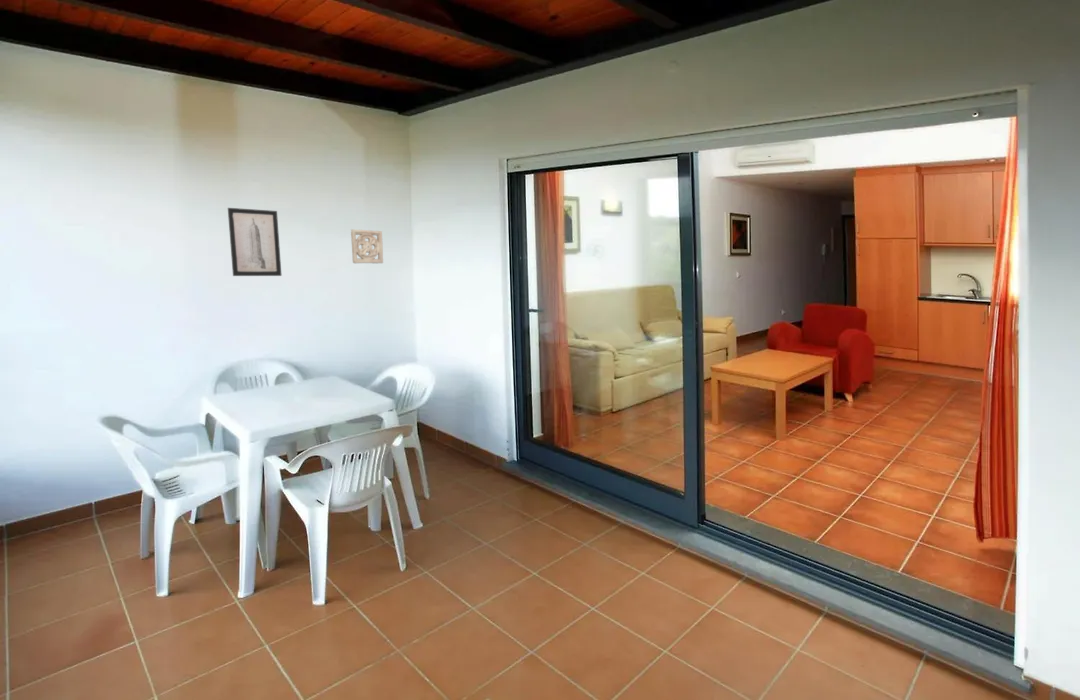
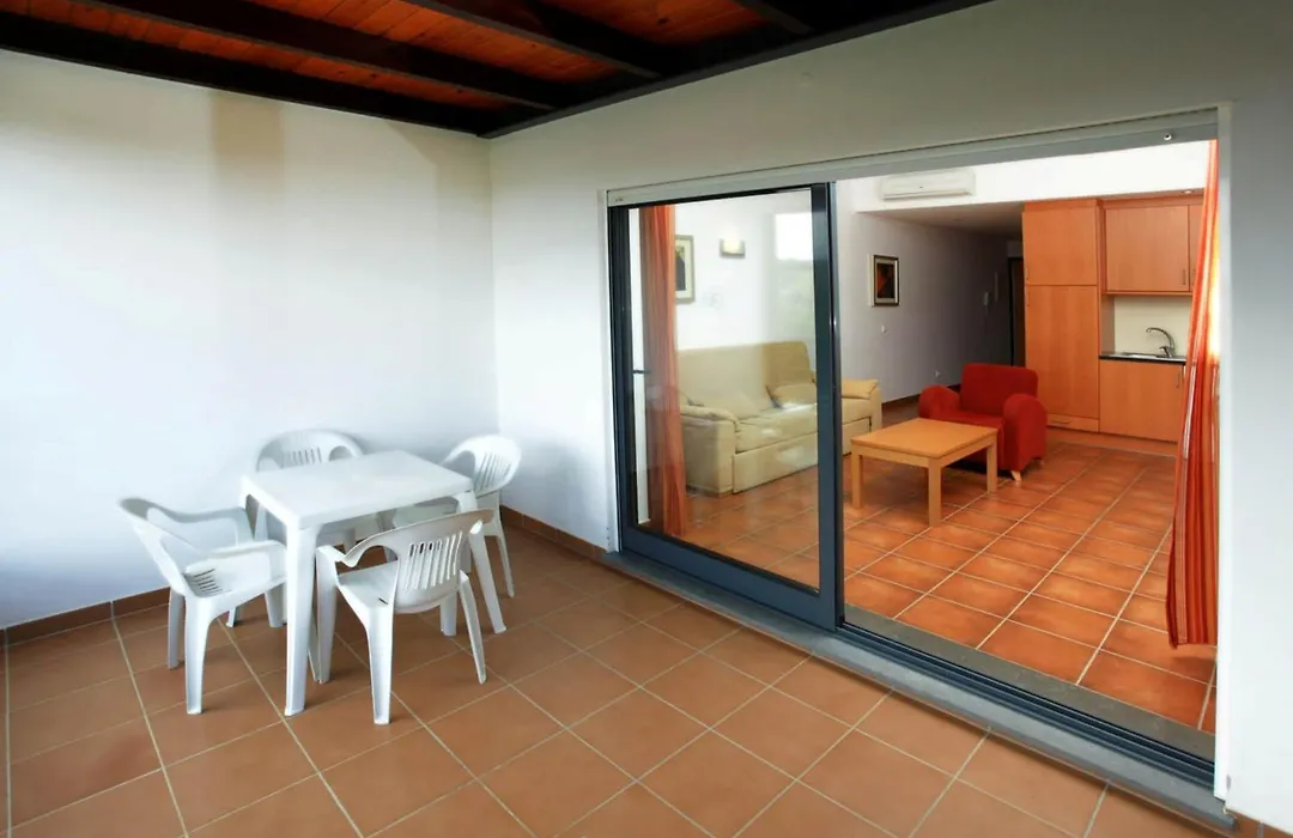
- wall ornament (367, 247)
- wall art (255, 242)
